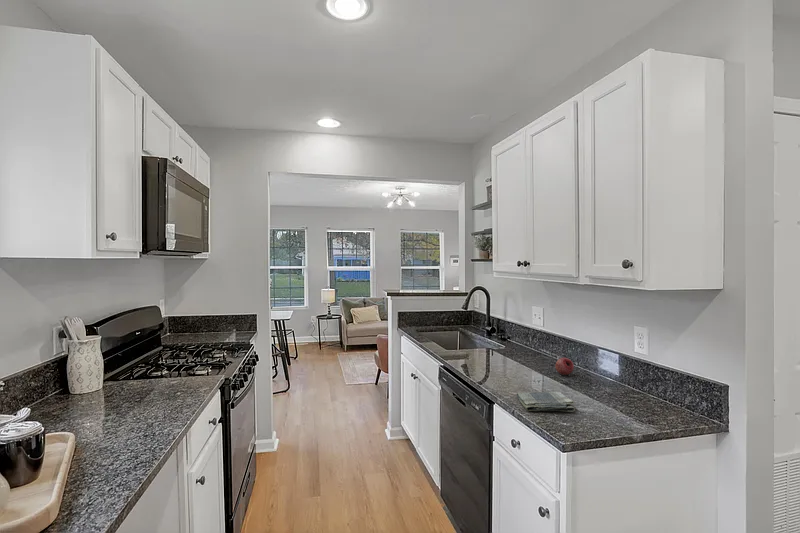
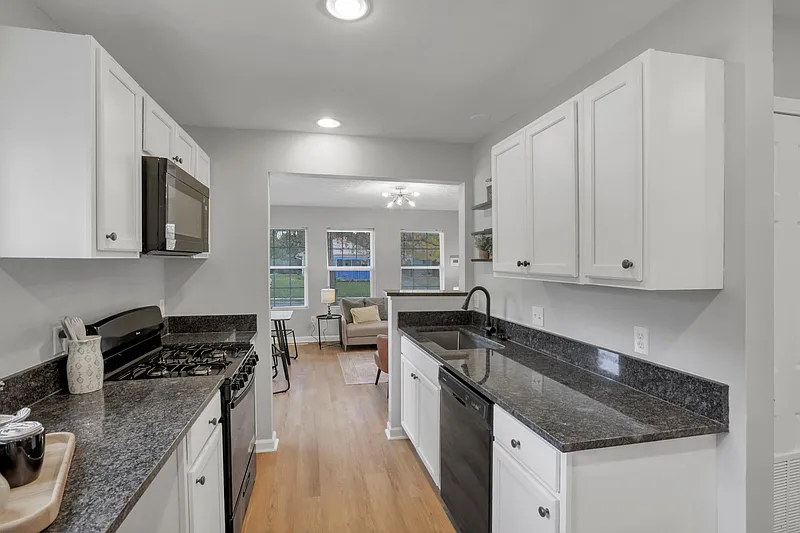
- fruit (564, 366)
- dish towel (544, 399)
